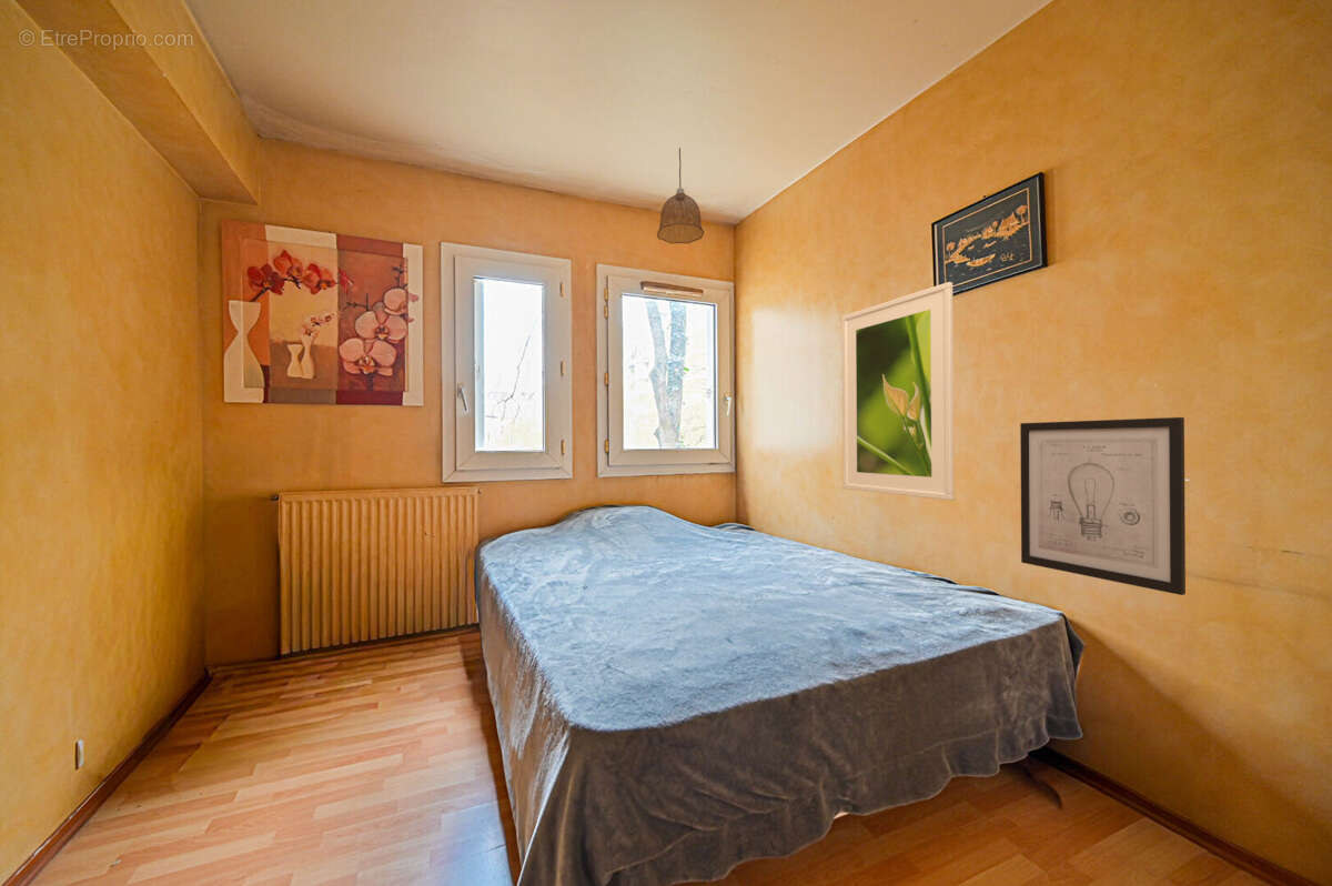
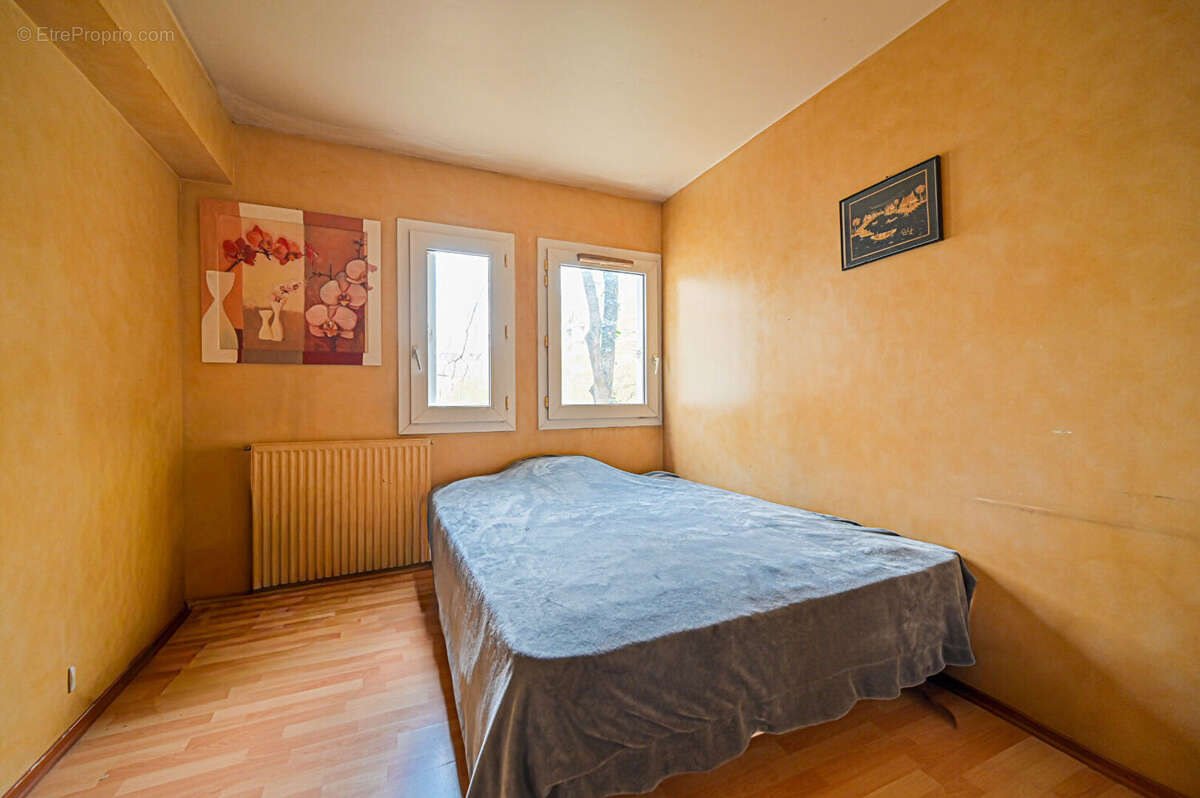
- pendant lamp (679, 191)
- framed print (891, 397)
- wall art (1092, 499)
